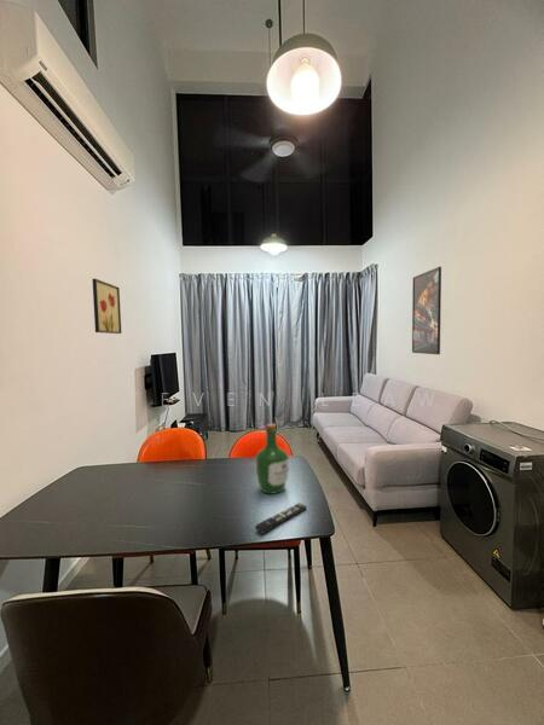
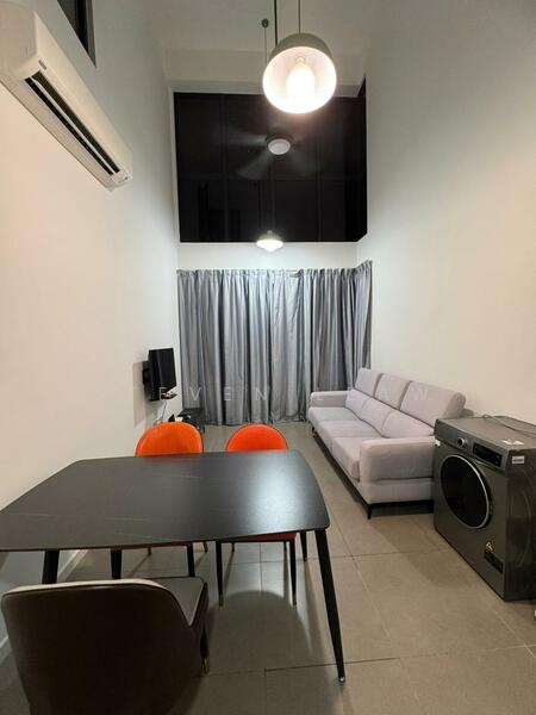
- wine bottle (271, 456)
- remote control (282, 516)
- wall art (106, 308)
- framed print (424, 313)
